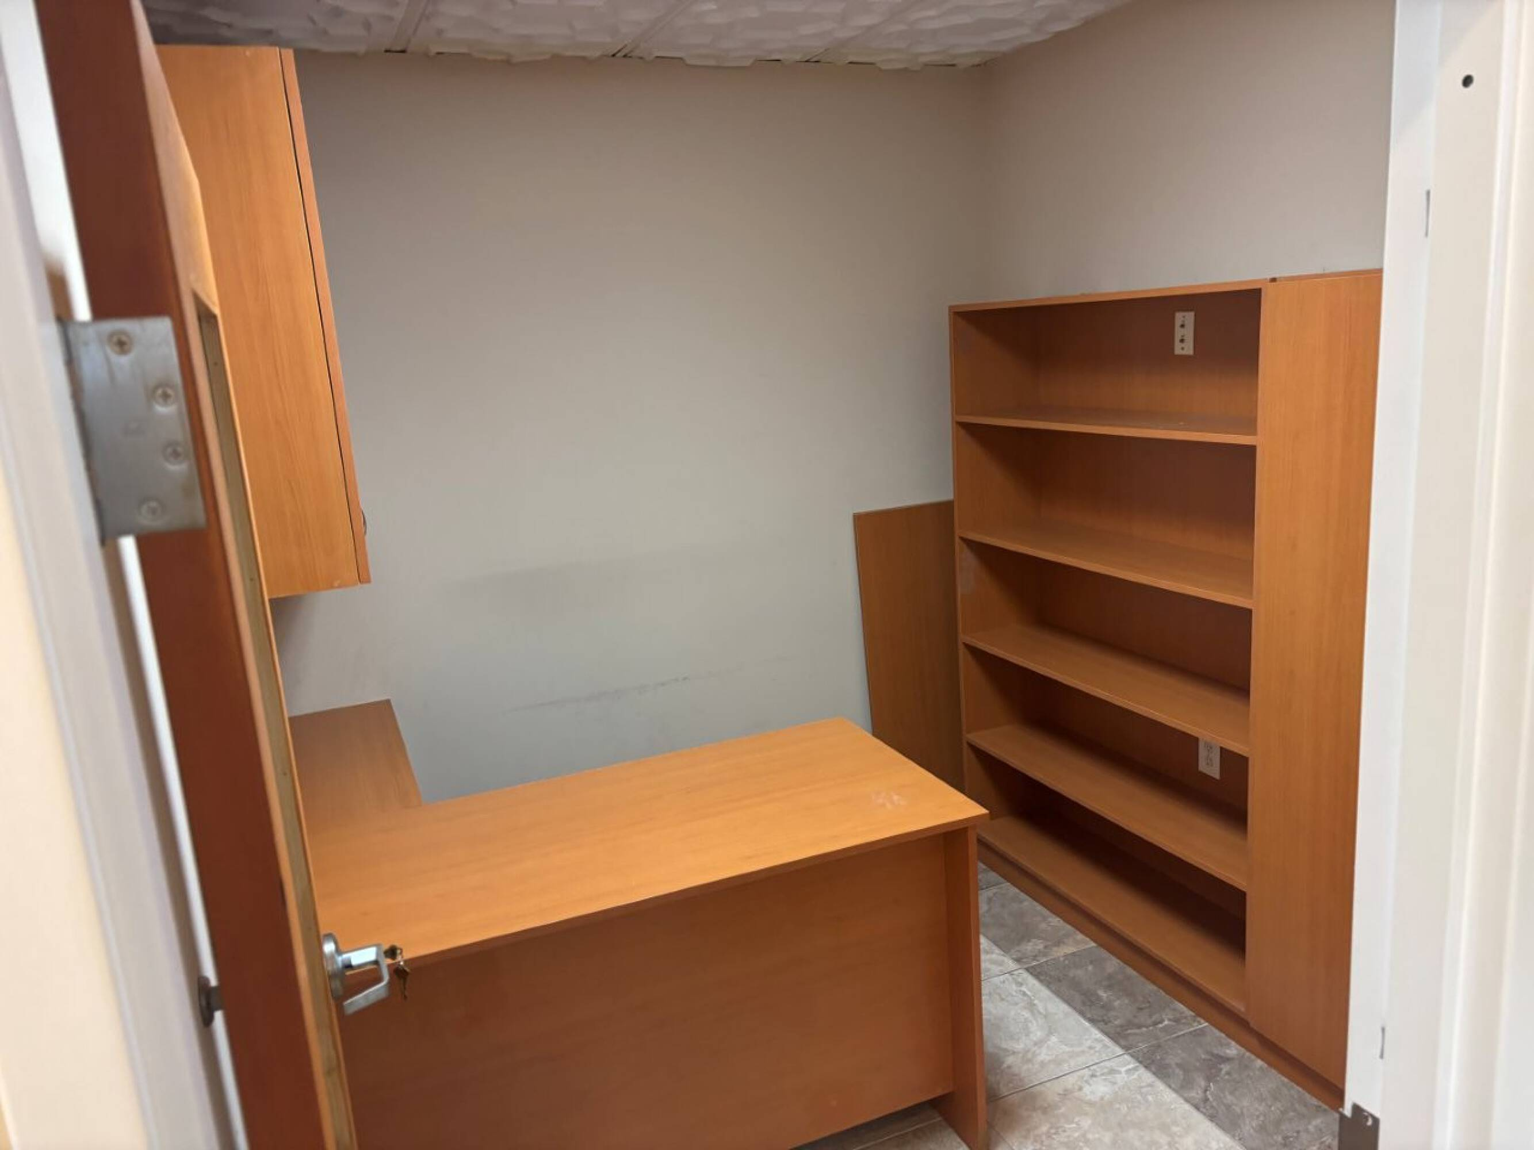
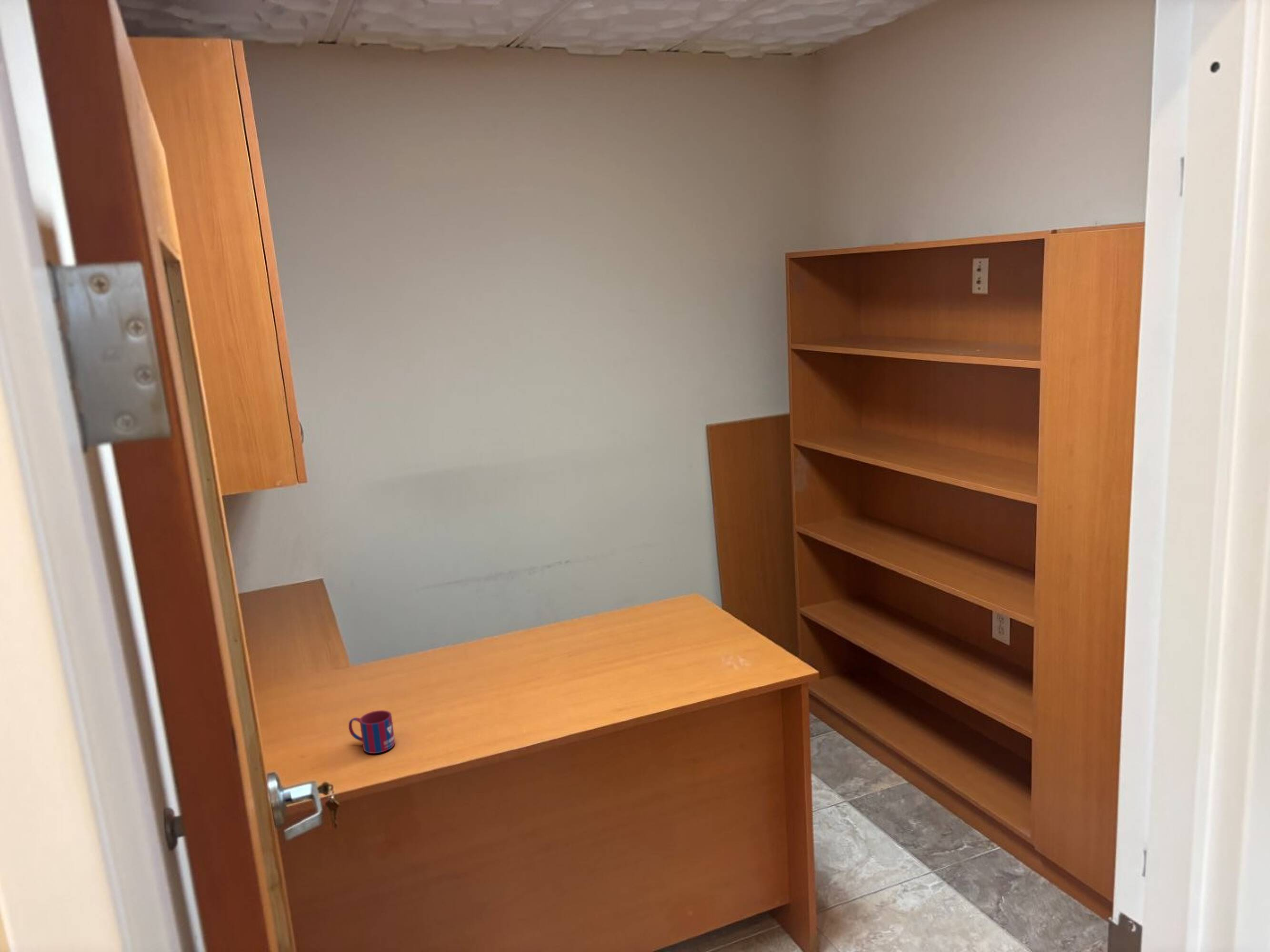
+ mug (371, 731)
